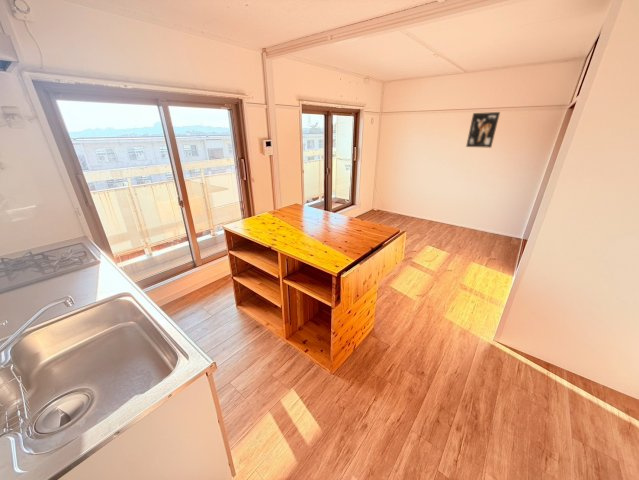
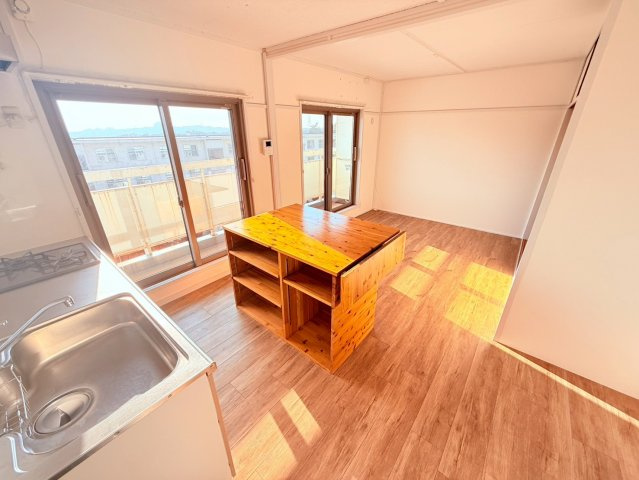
- wall art (482, 130)
